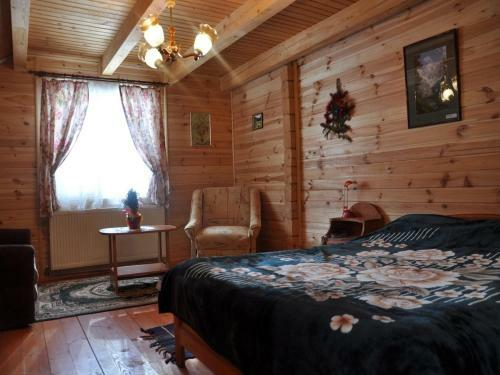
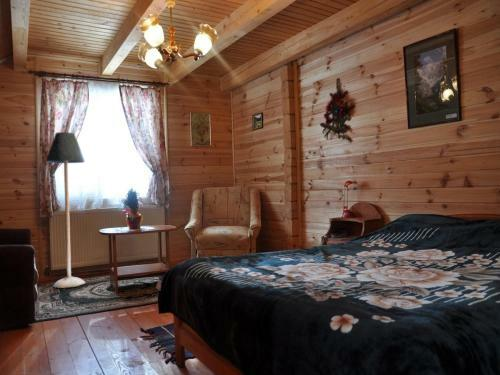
+ floor lamp (67, 208)
